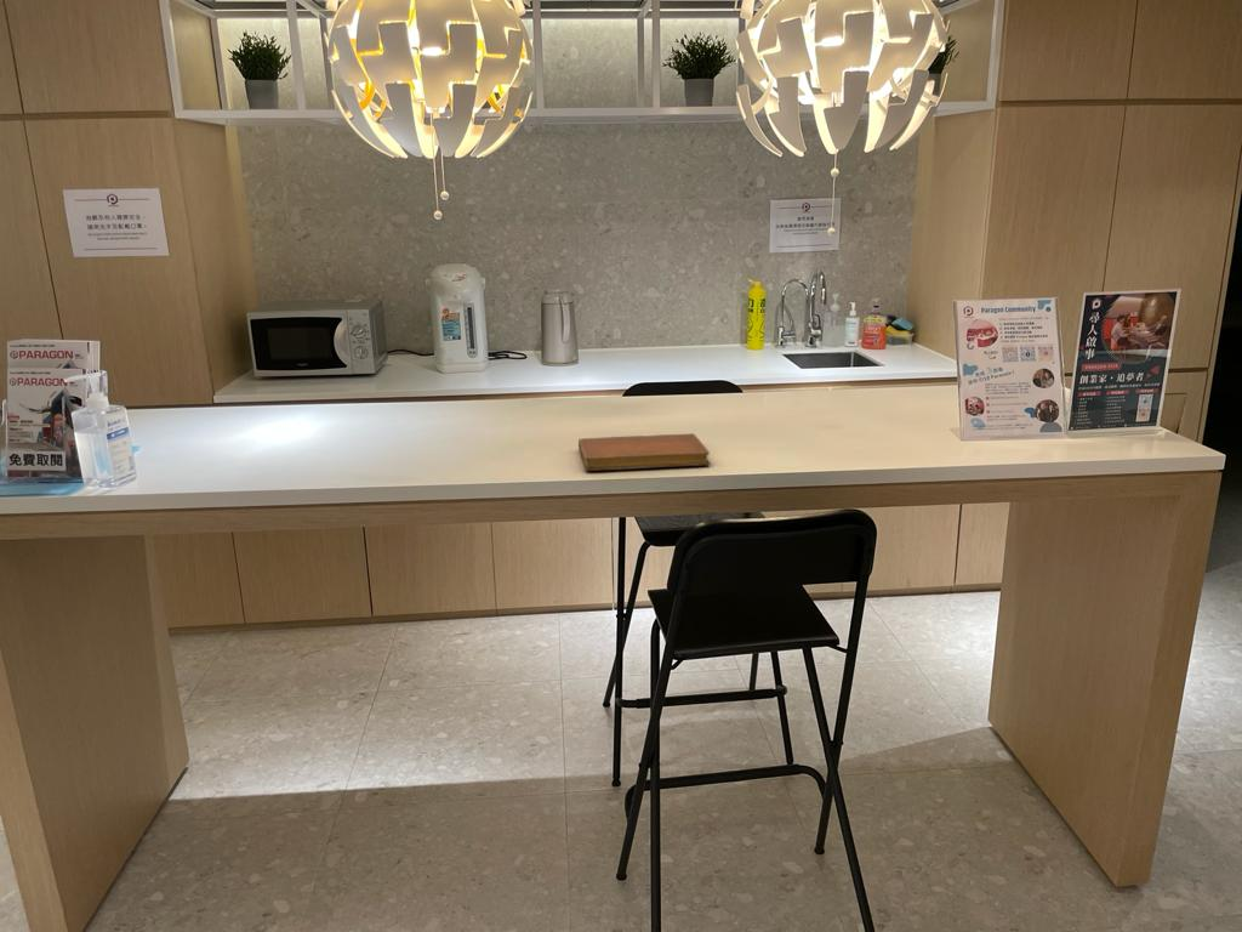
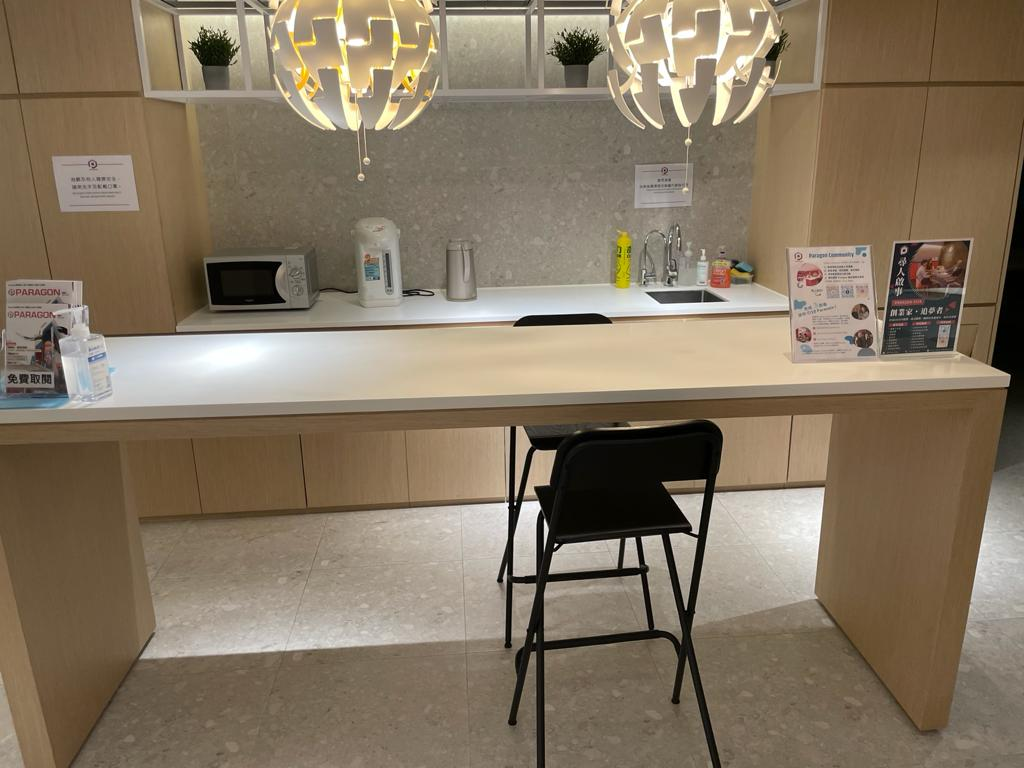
- notebook (642, 450)
